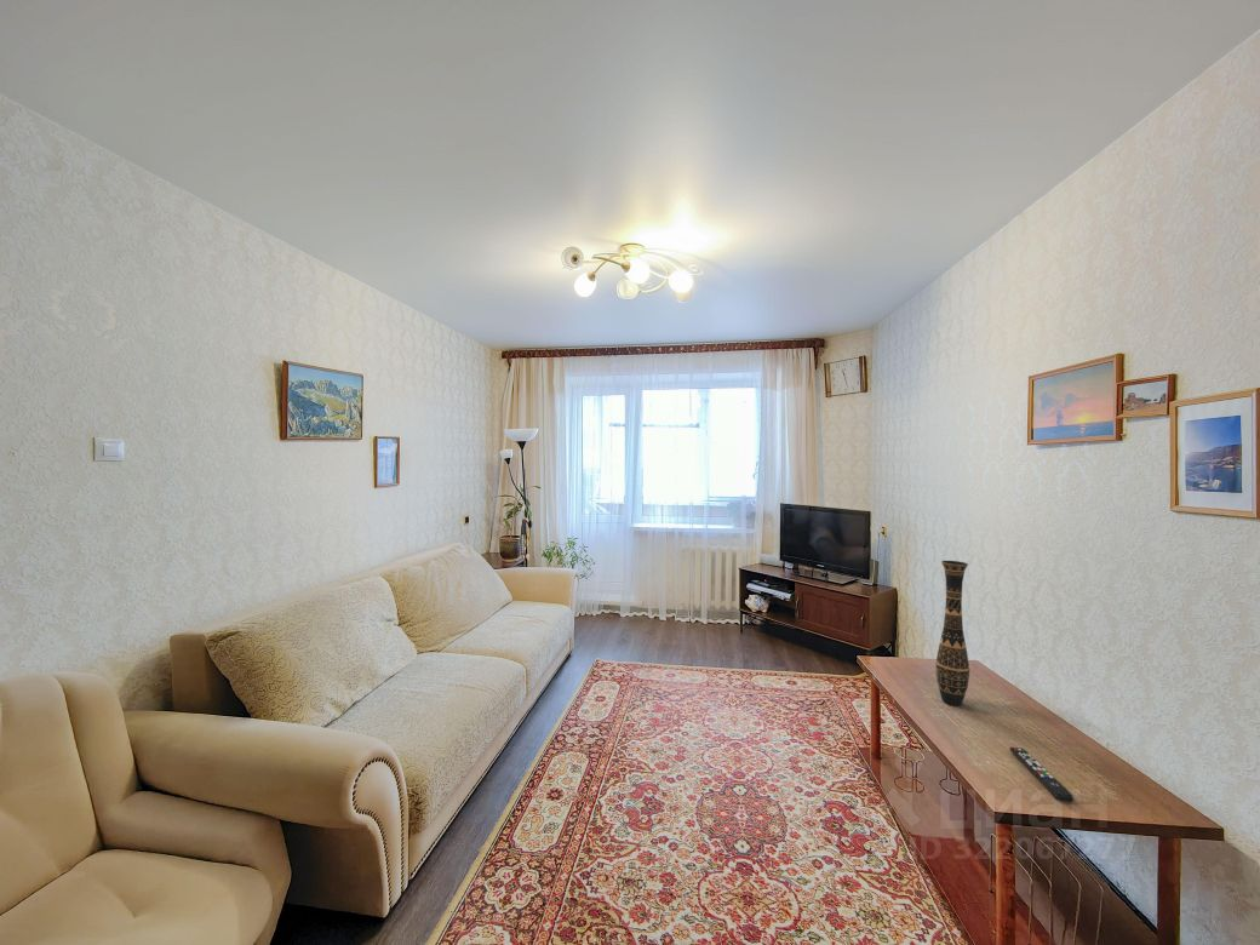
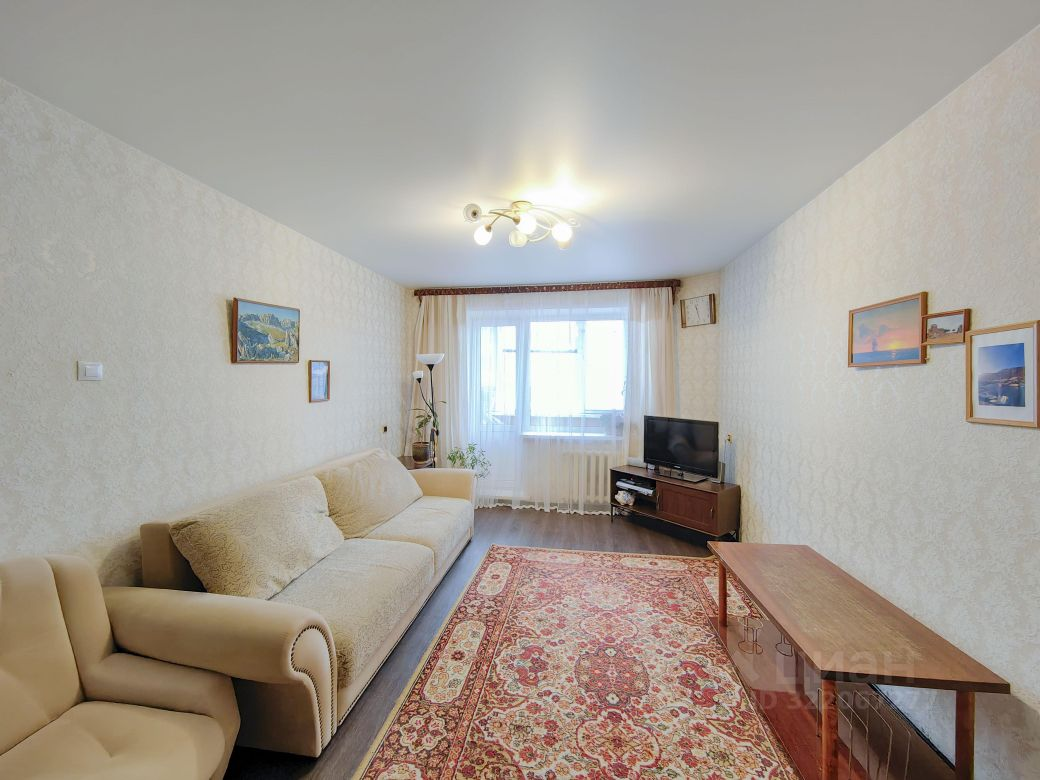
- decorative vase (952, 631)
- remote control (1038, 771)
